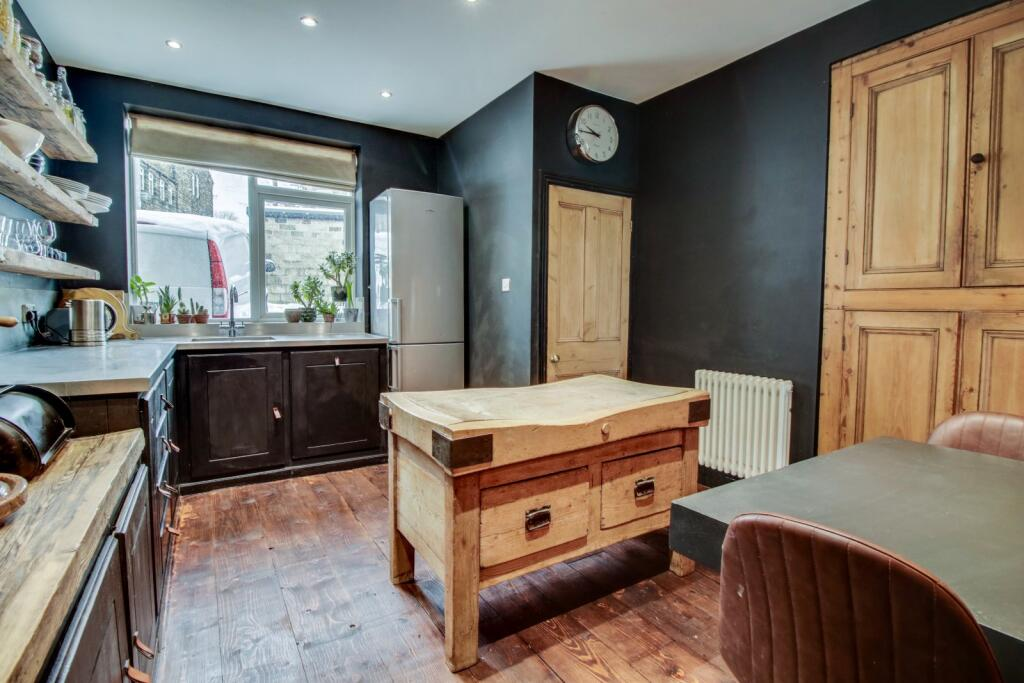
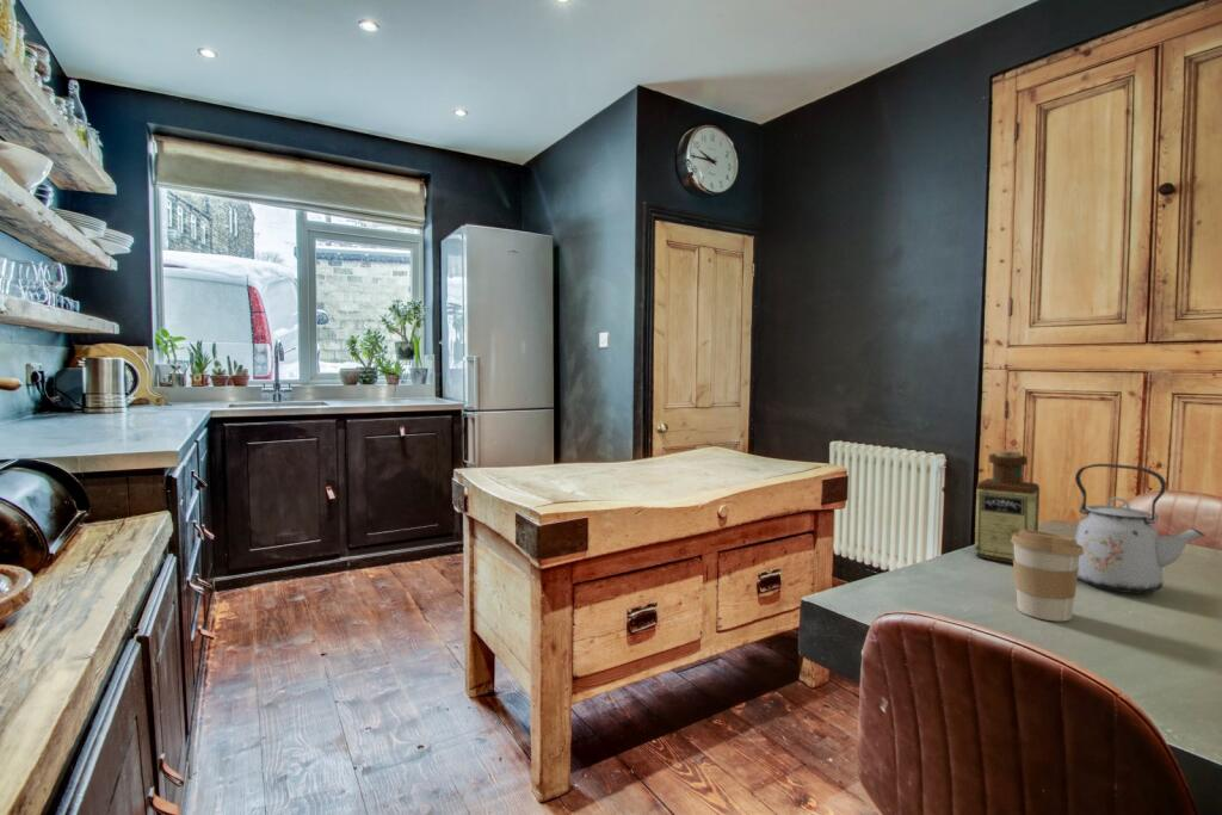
+ bottle (1007, 505)
+ kettle (1134, 527)
+ coffee cup (1044, 572)
